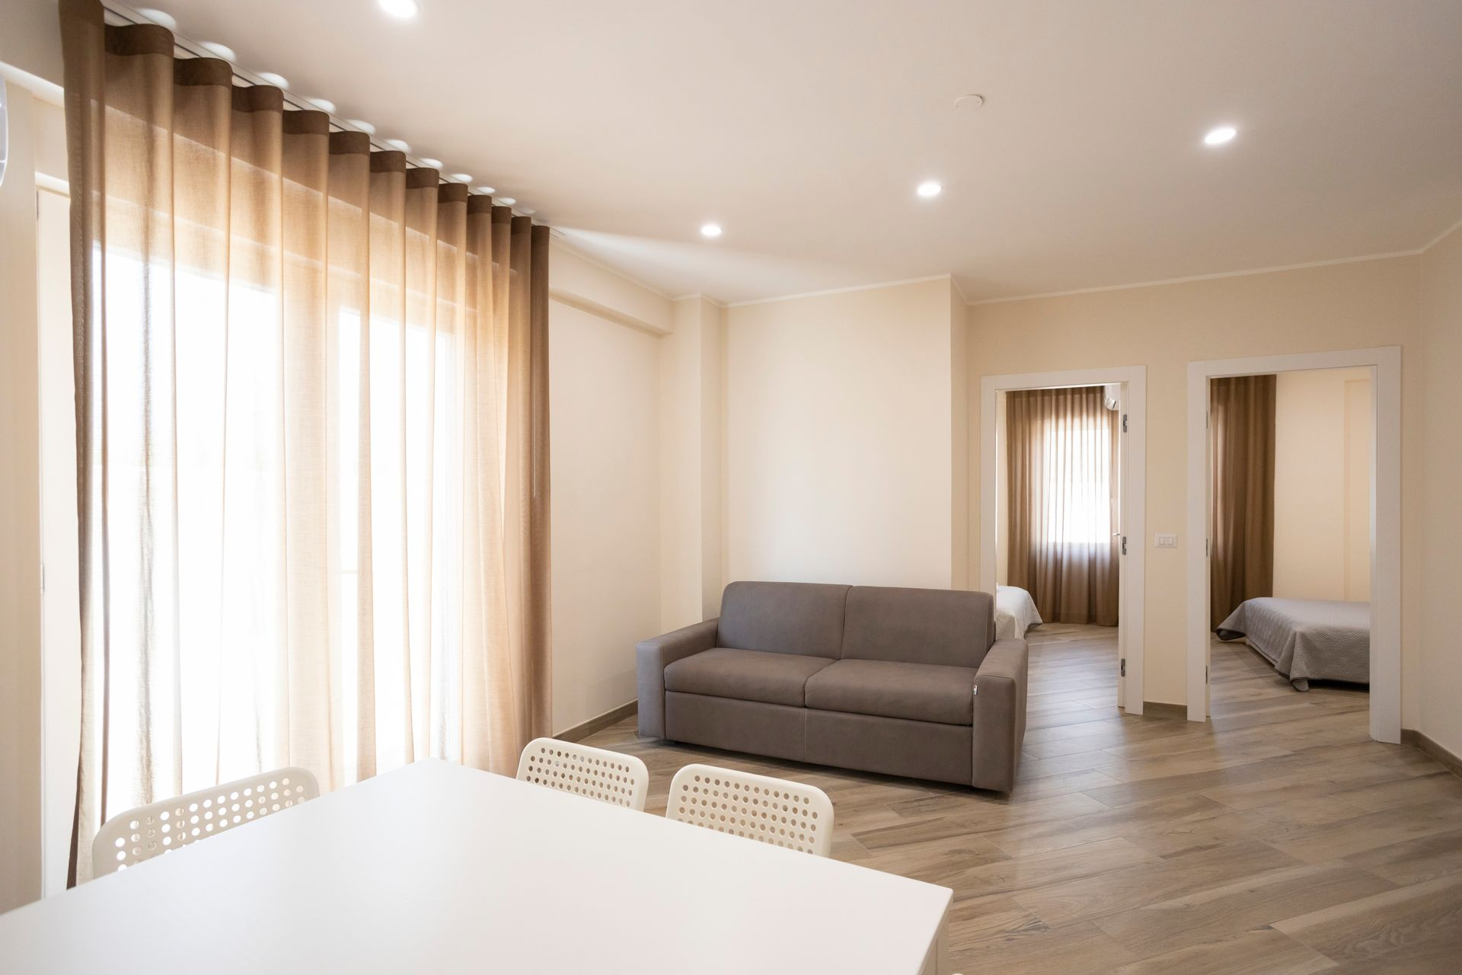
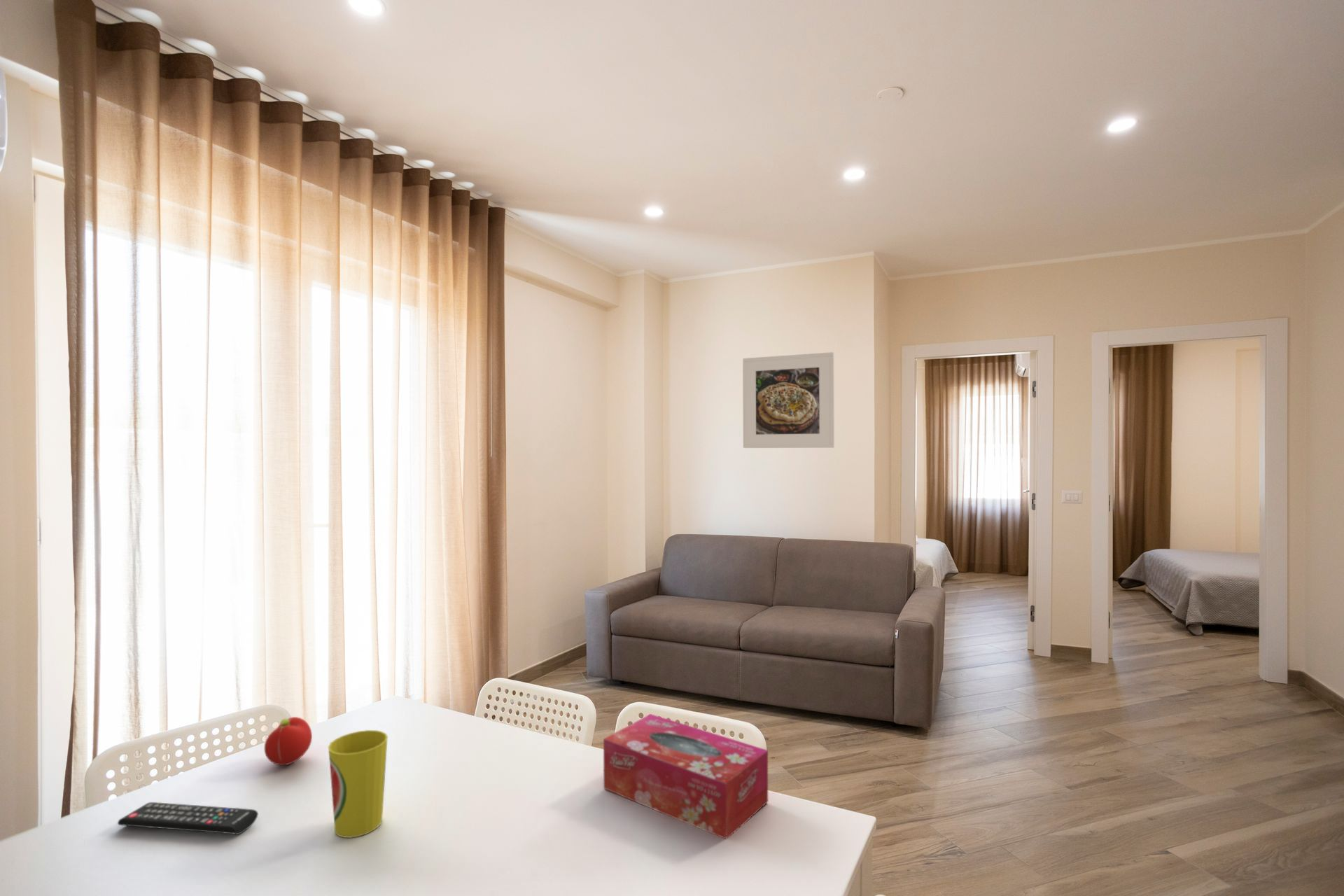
+ cup (358, 783)
+ tissue box (684, 769)
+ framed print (787, 401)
+ remote control (188, 819)
+ fruit (288, 738)
